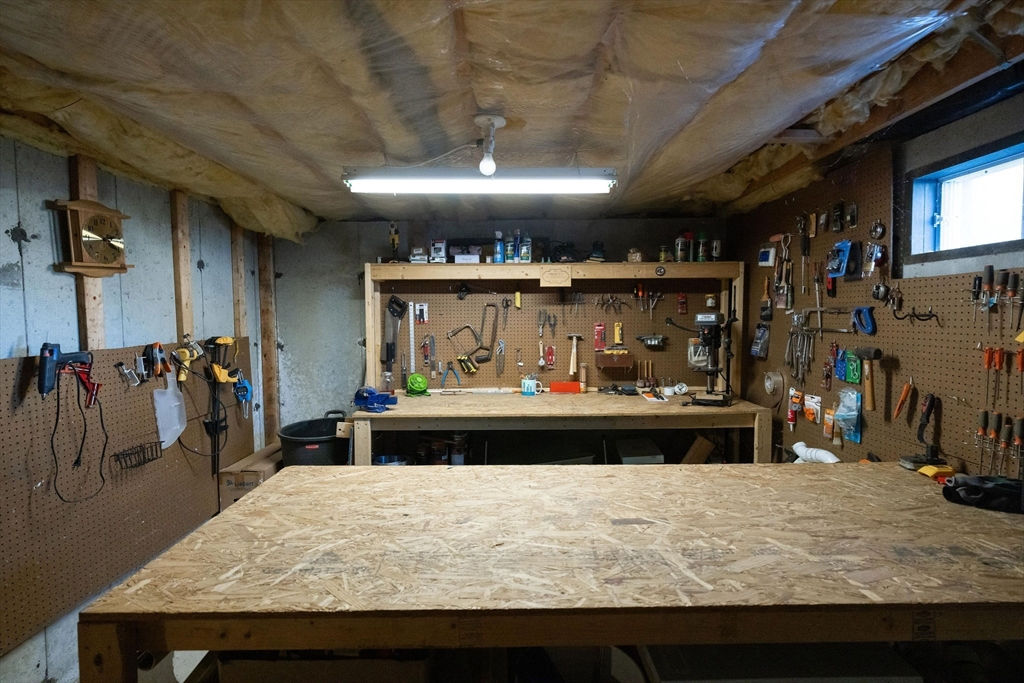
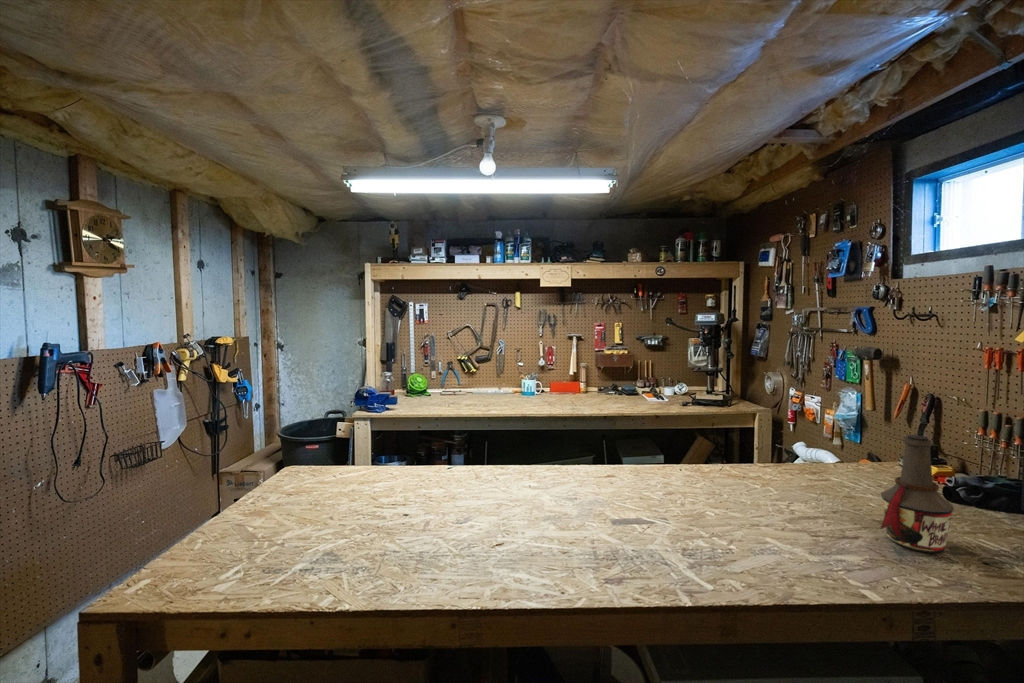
+ bottle (913, 490)
